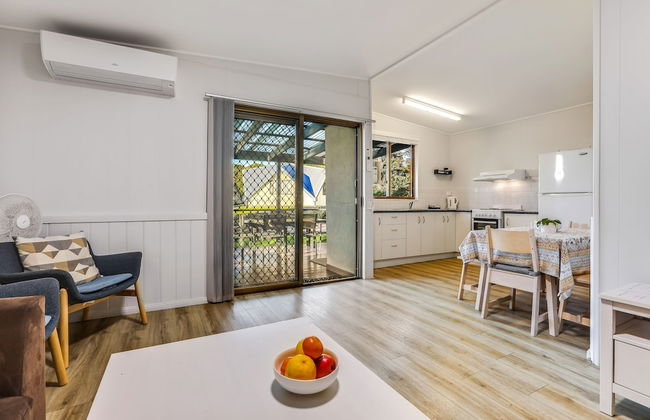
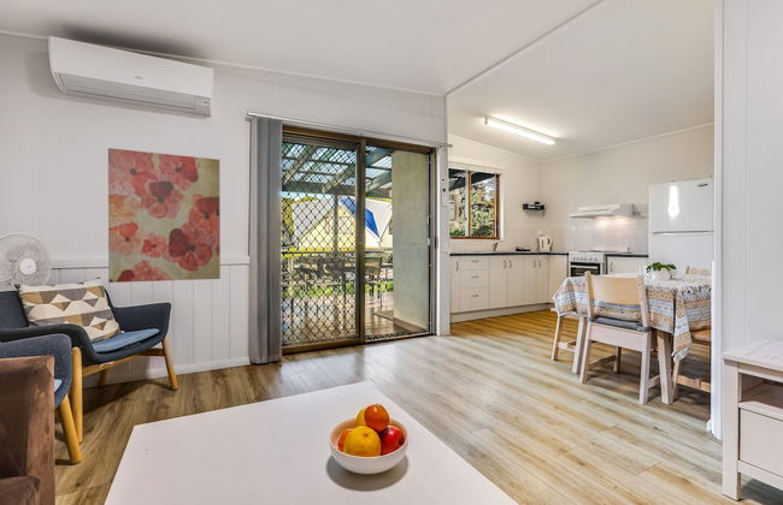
+ wall art (167, 216)
